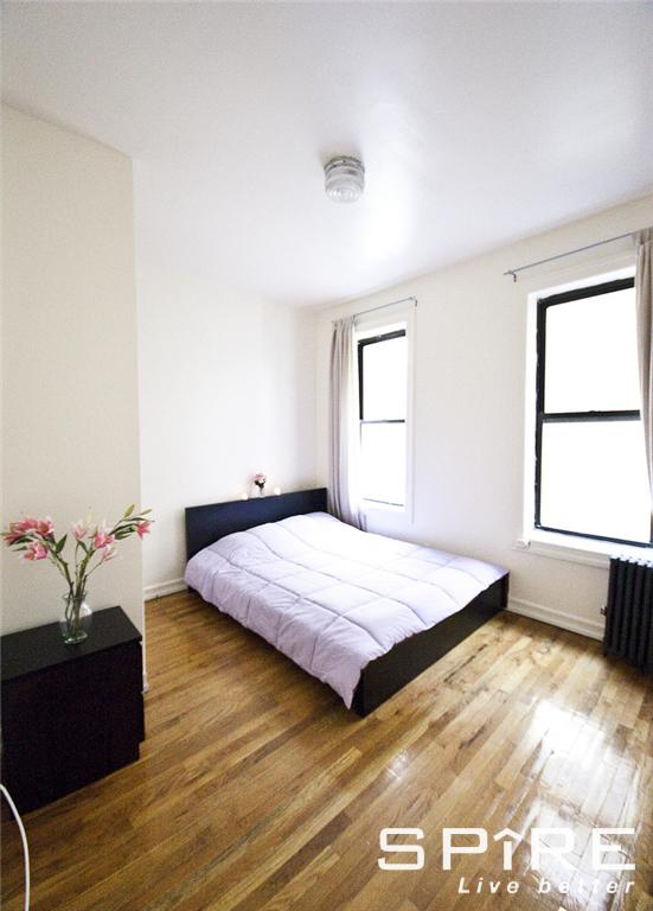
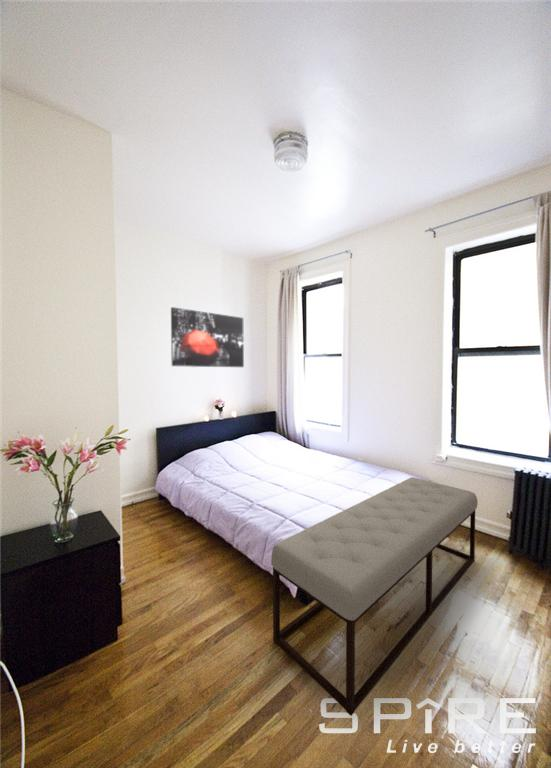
+ wall art (210, 340)
+ bench (391, 553)
